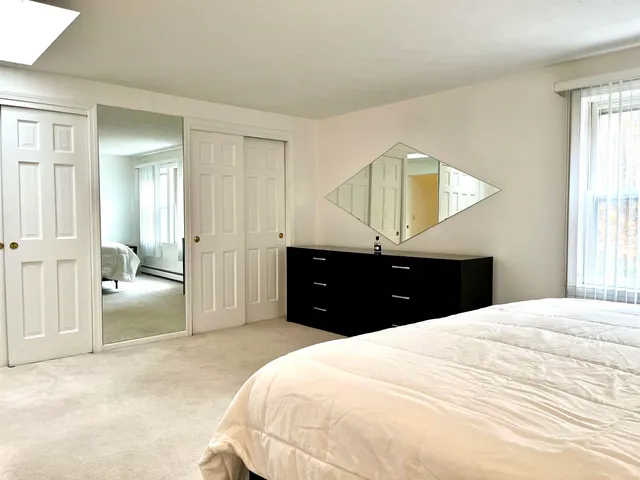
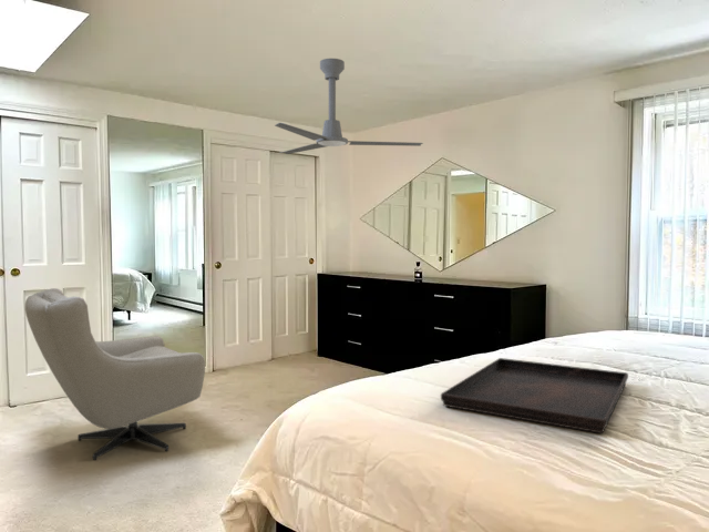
+ ceiling fan (335, 103)
+ armchair (113, 367)
+ serving tray (541, 388)
